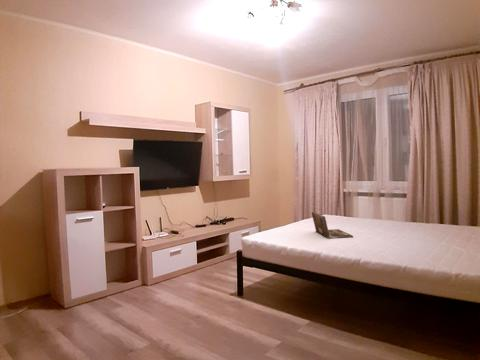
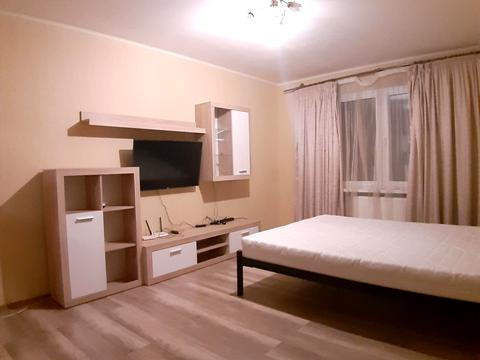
- laptop (326, 223)
